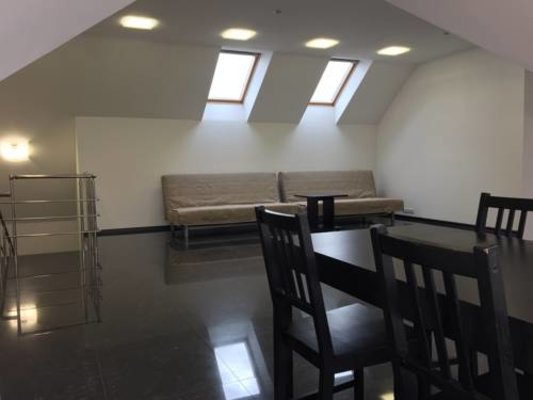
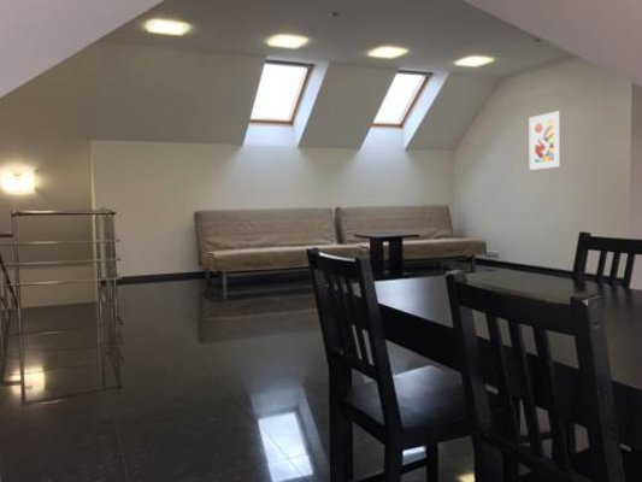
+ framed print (543, 141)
